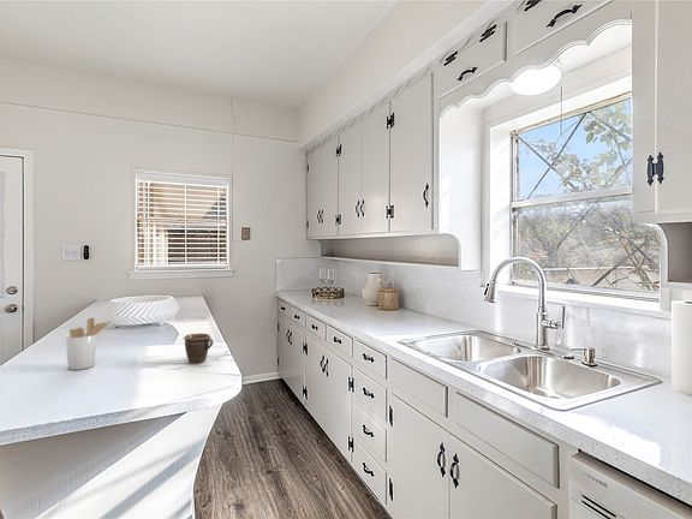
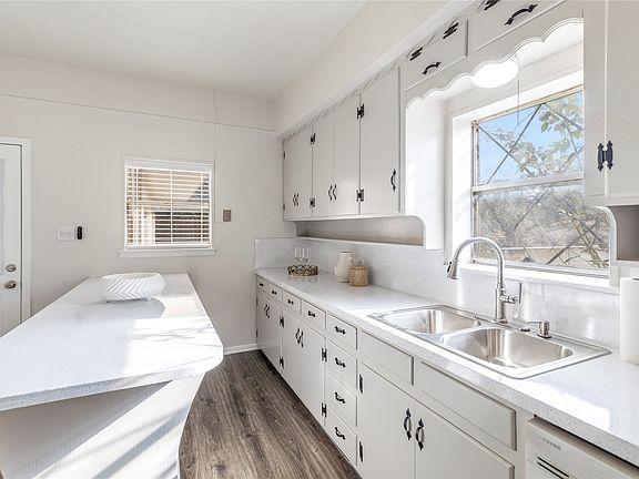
- mug (198, 348)
- utensil holder (88, 342)
